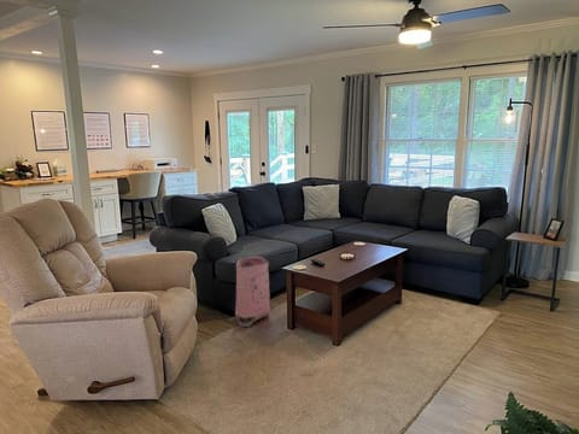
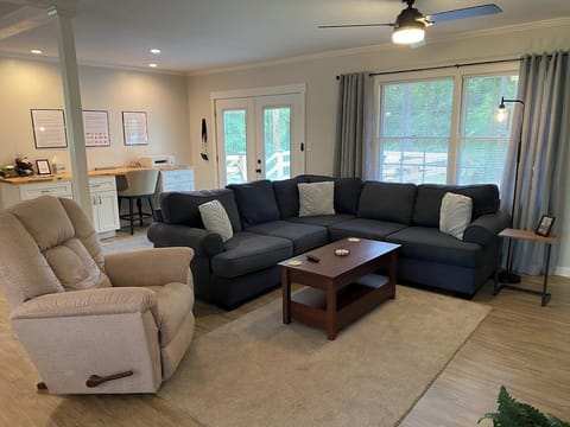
- bag (252, 289)
